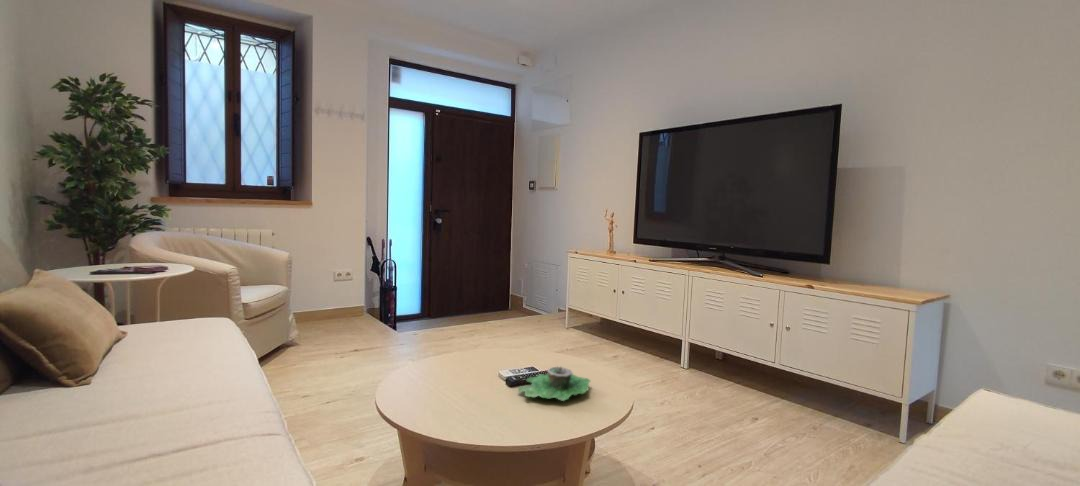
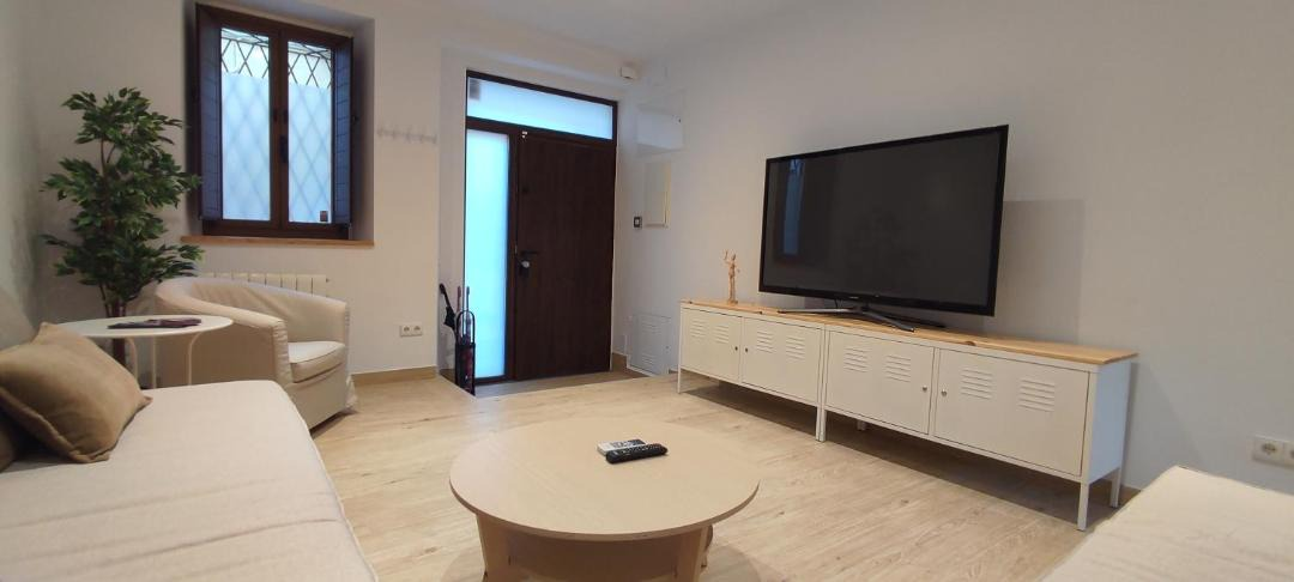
- succulent planter (556, 379)
